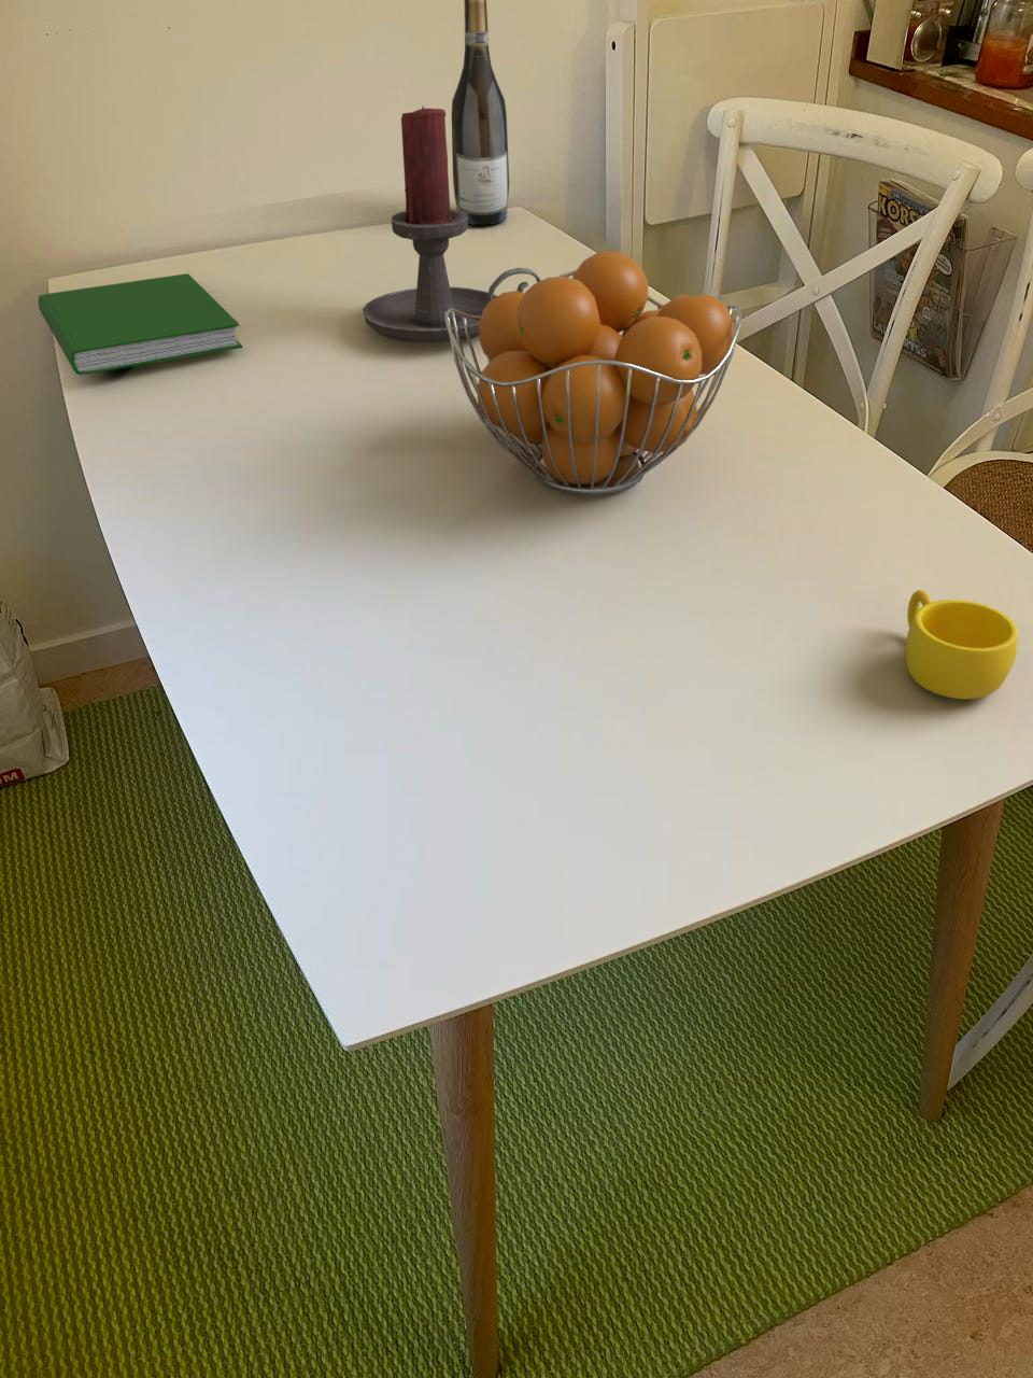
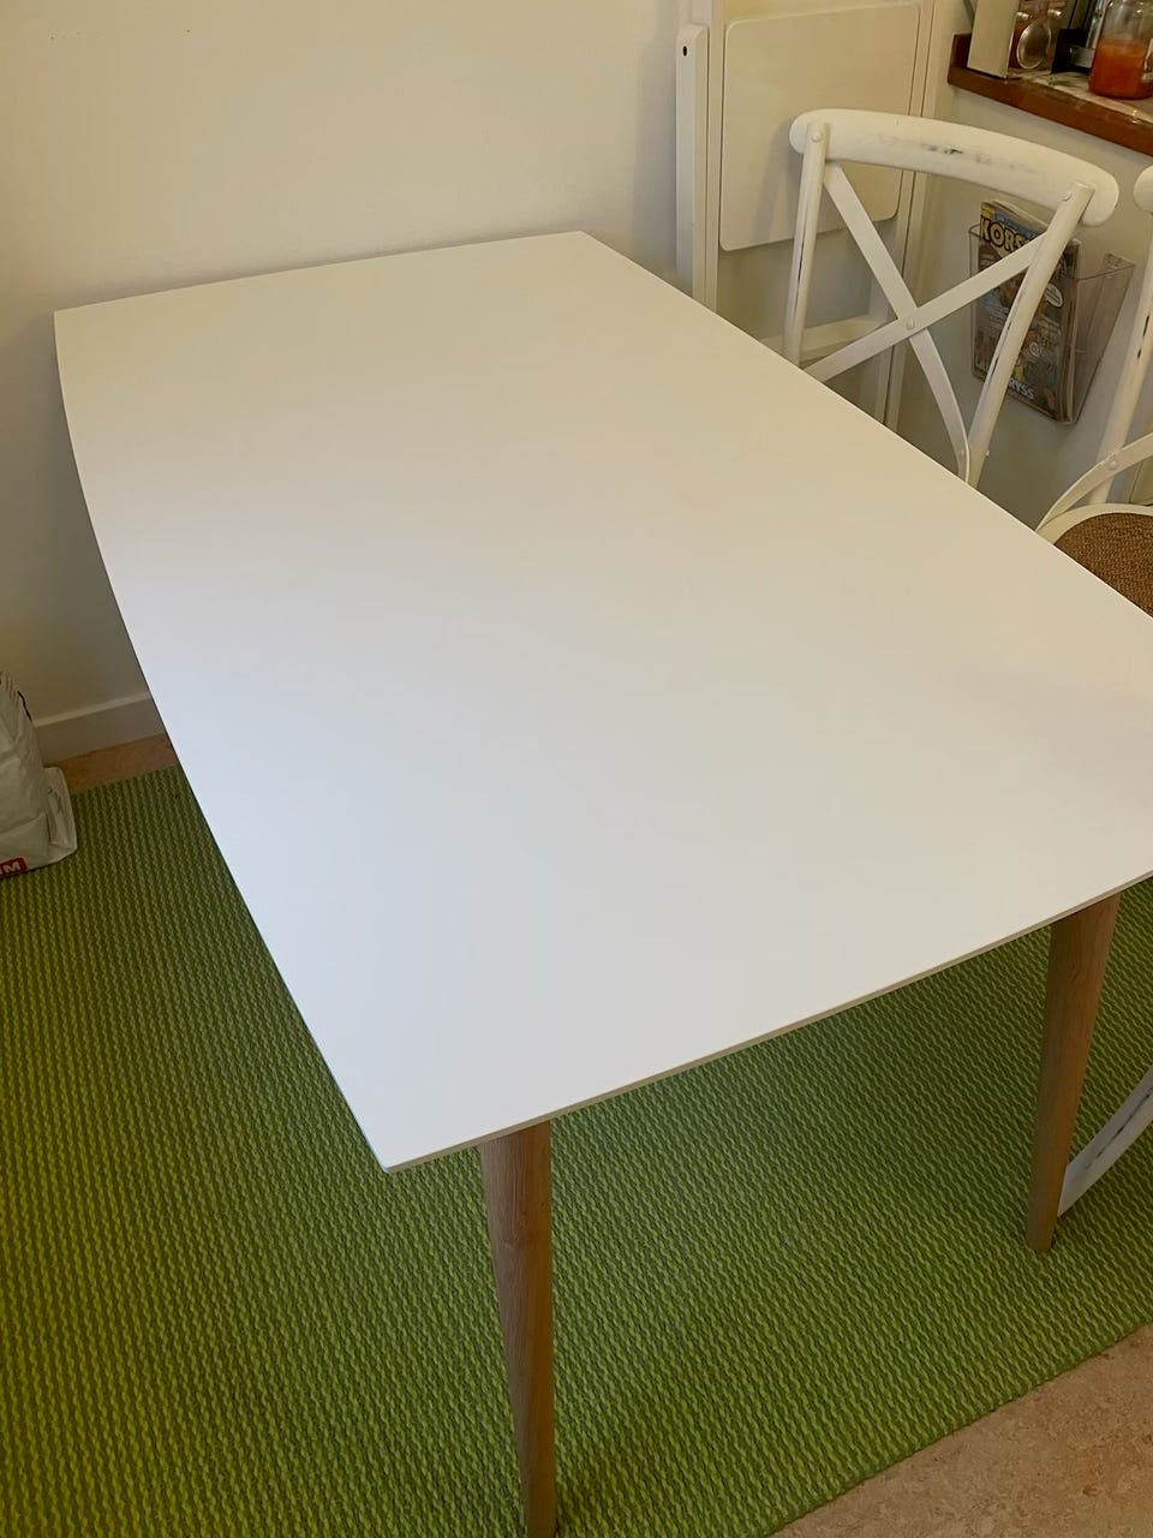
- wine bottle (477, 107)
- fruit basket (590, 373)
- hardcover book (136, 320)
- candle holder (450, 217)
- cup (949, 641)
